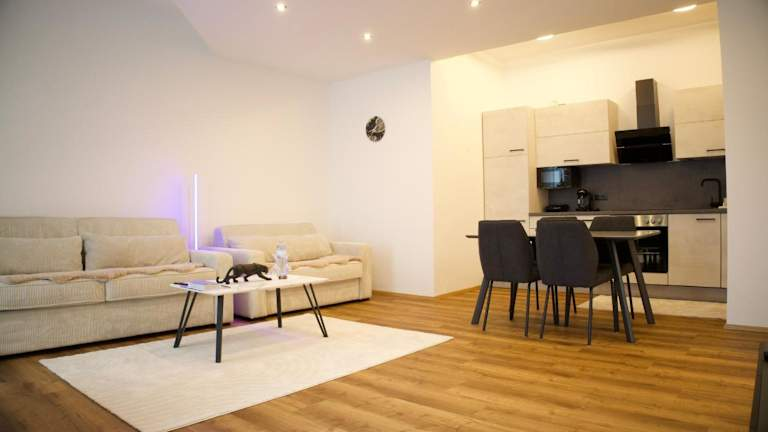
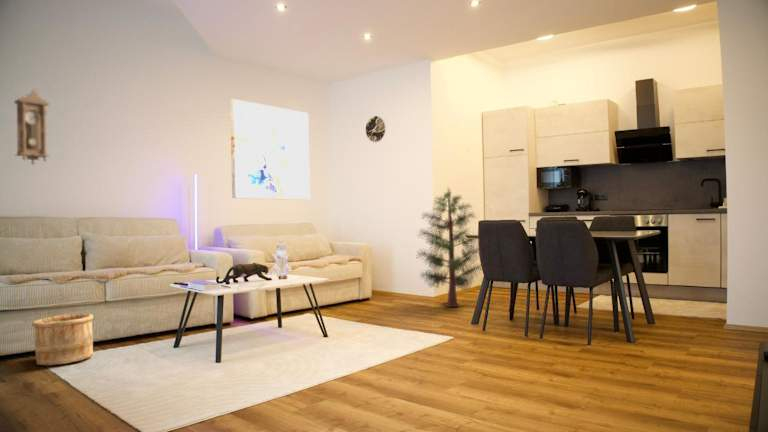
+ wooden bucket (64, 338)
+ pendulum clock (32, 127)
+ pine tree (449, 245)
+ wall art (272, 152)
